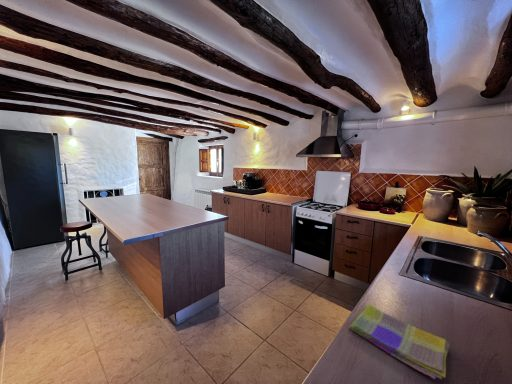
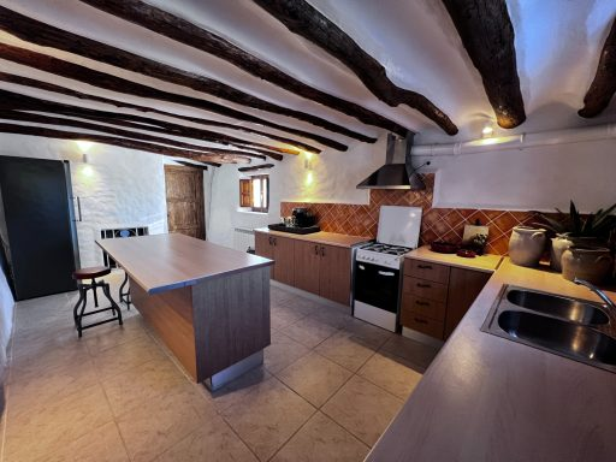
- dish towel (397, 334)
